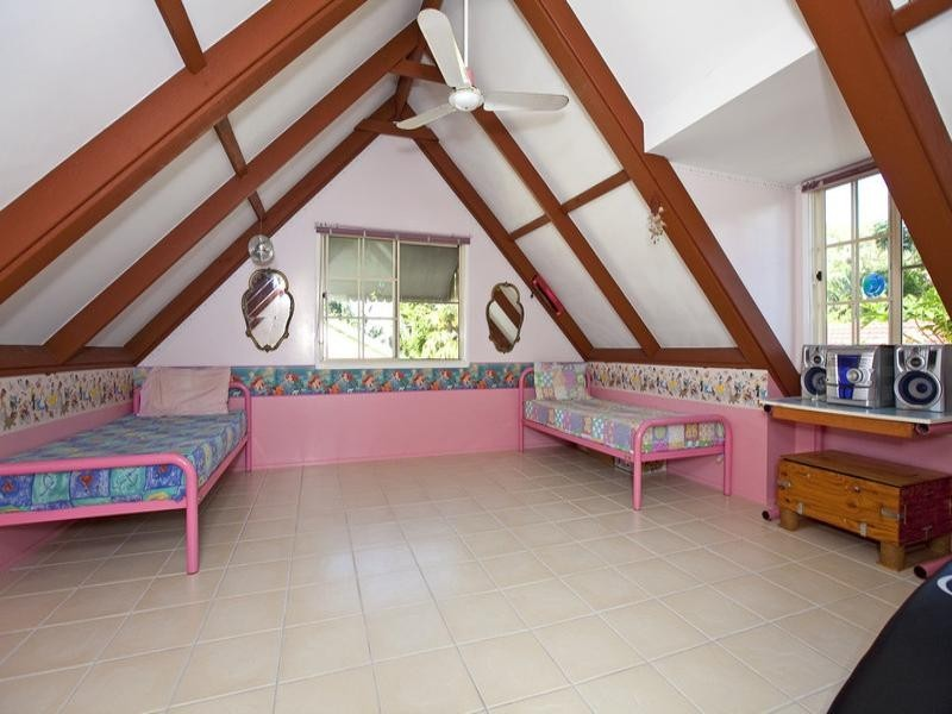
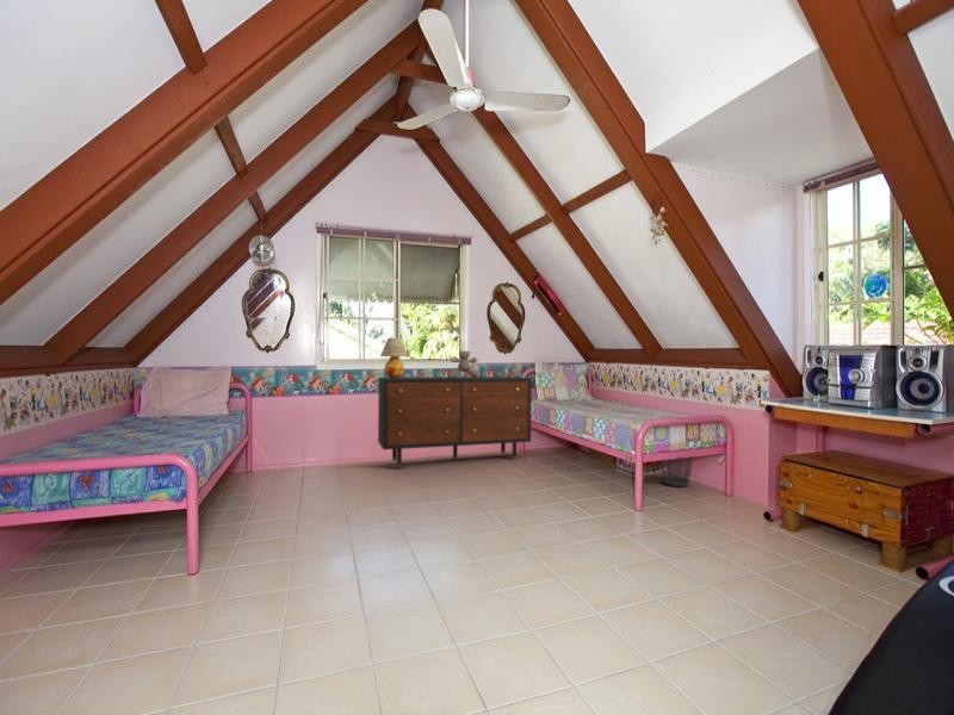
+ dresser (456, 418)
+ table lamp (394, 358)
+ stuffed bear (464, 363)
+ wastebasket (675, 466)
